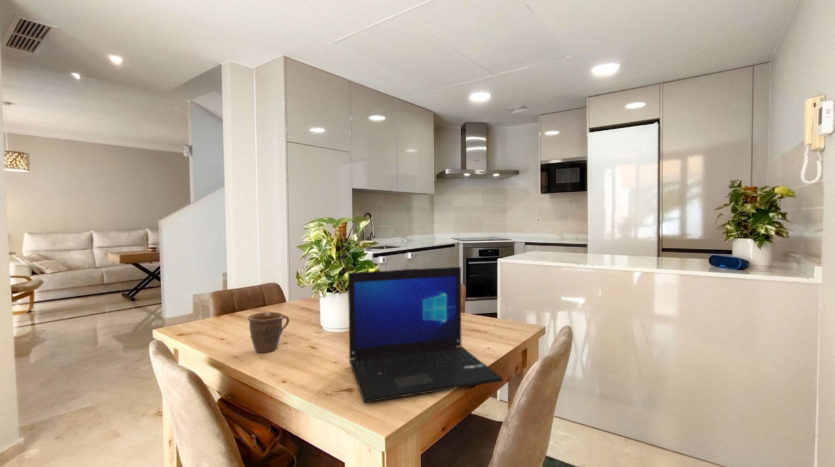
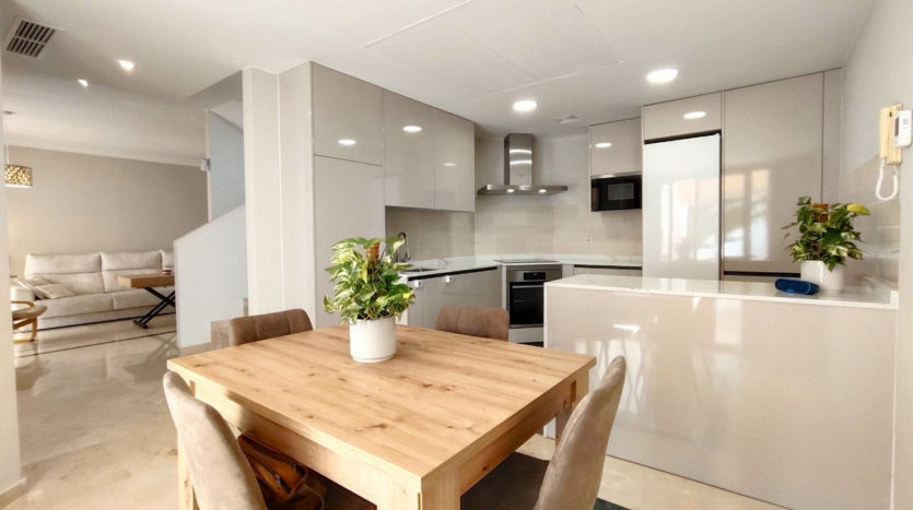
- laptop (419, 323)
- mug (269, 331)
